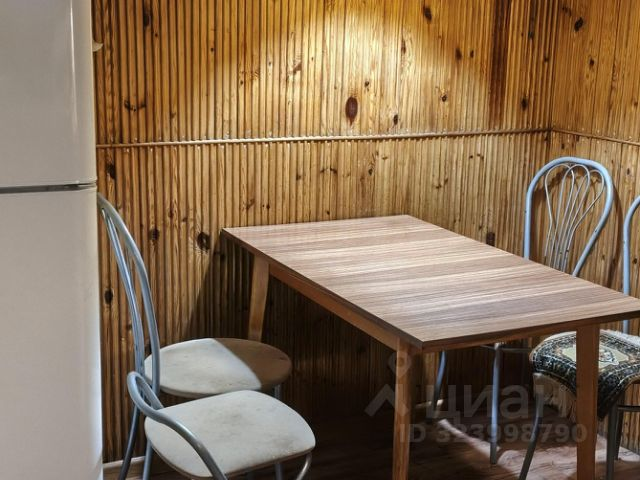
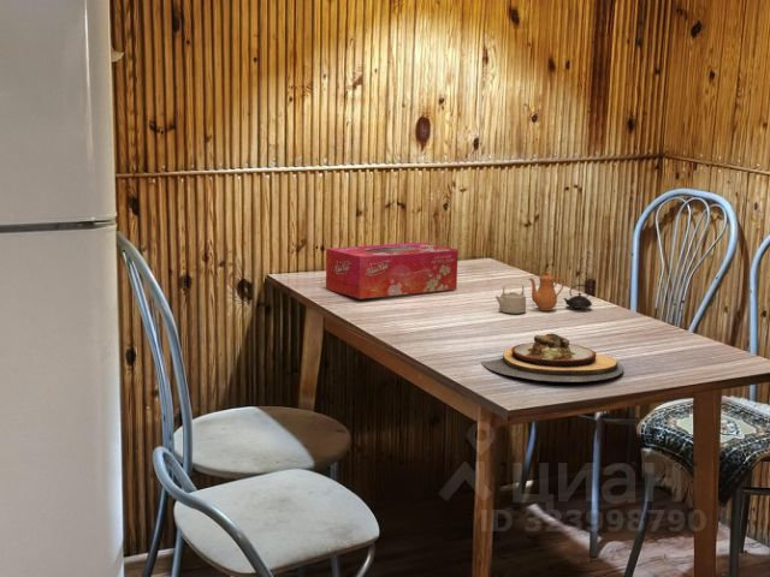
+ tissue box (391, 268)
+ plate (552, 349)
+ teapot (544, 290)
